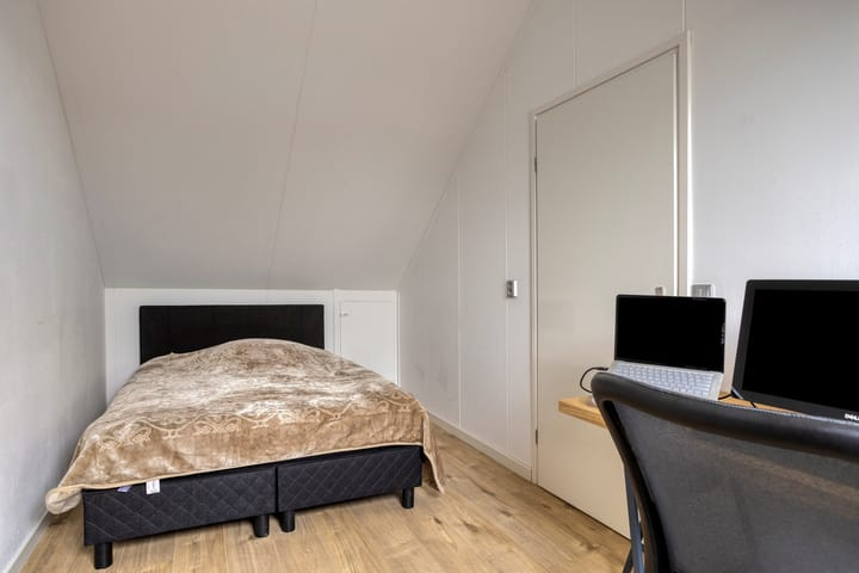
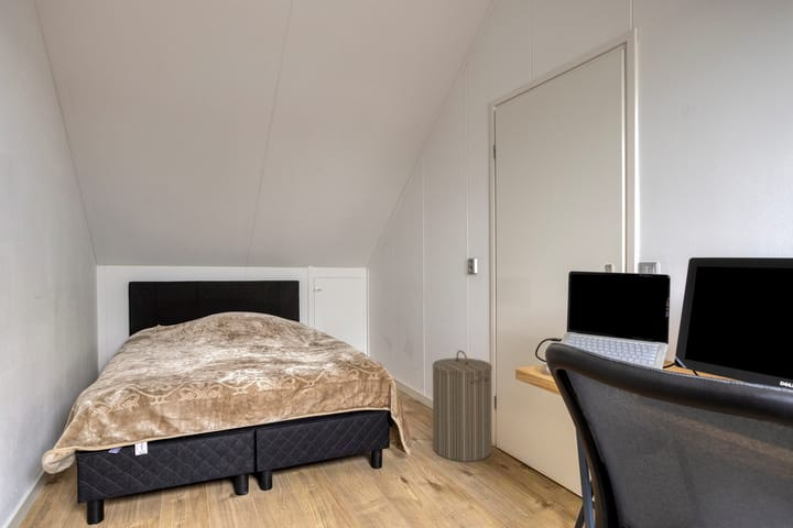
+ laundry hamper (461, 399)
